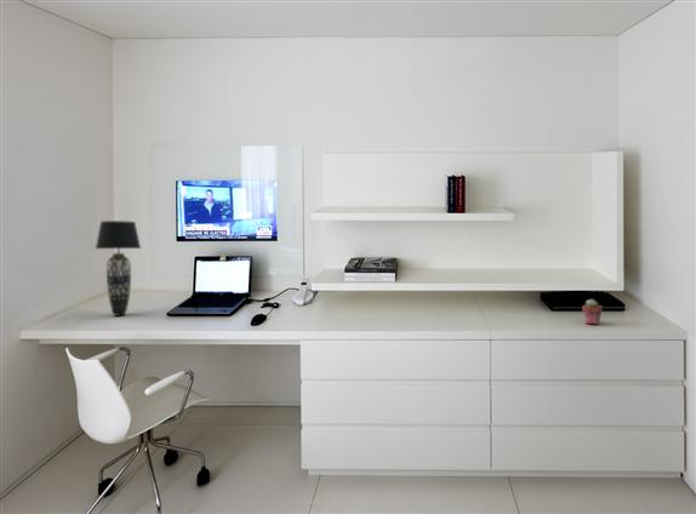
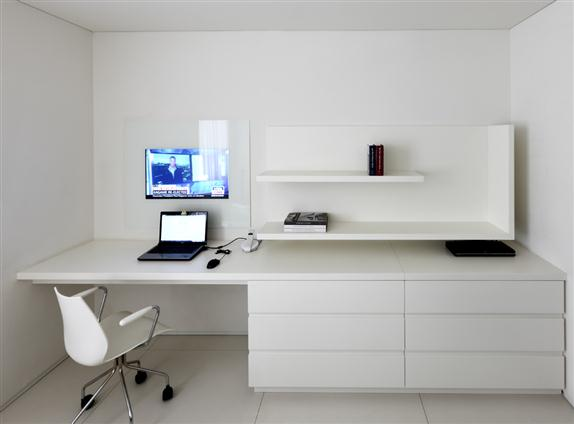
- table lamp (118, 268)
- potted succulent (592, 310)
